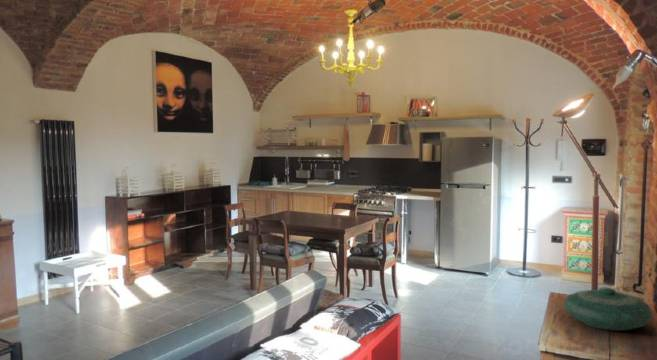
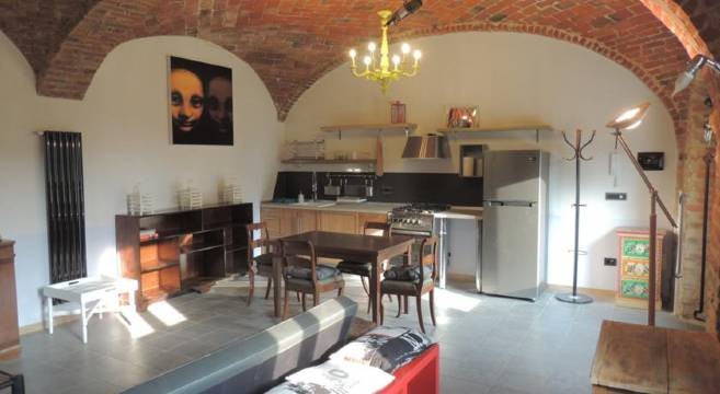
- decorative bowl (606, 305)
